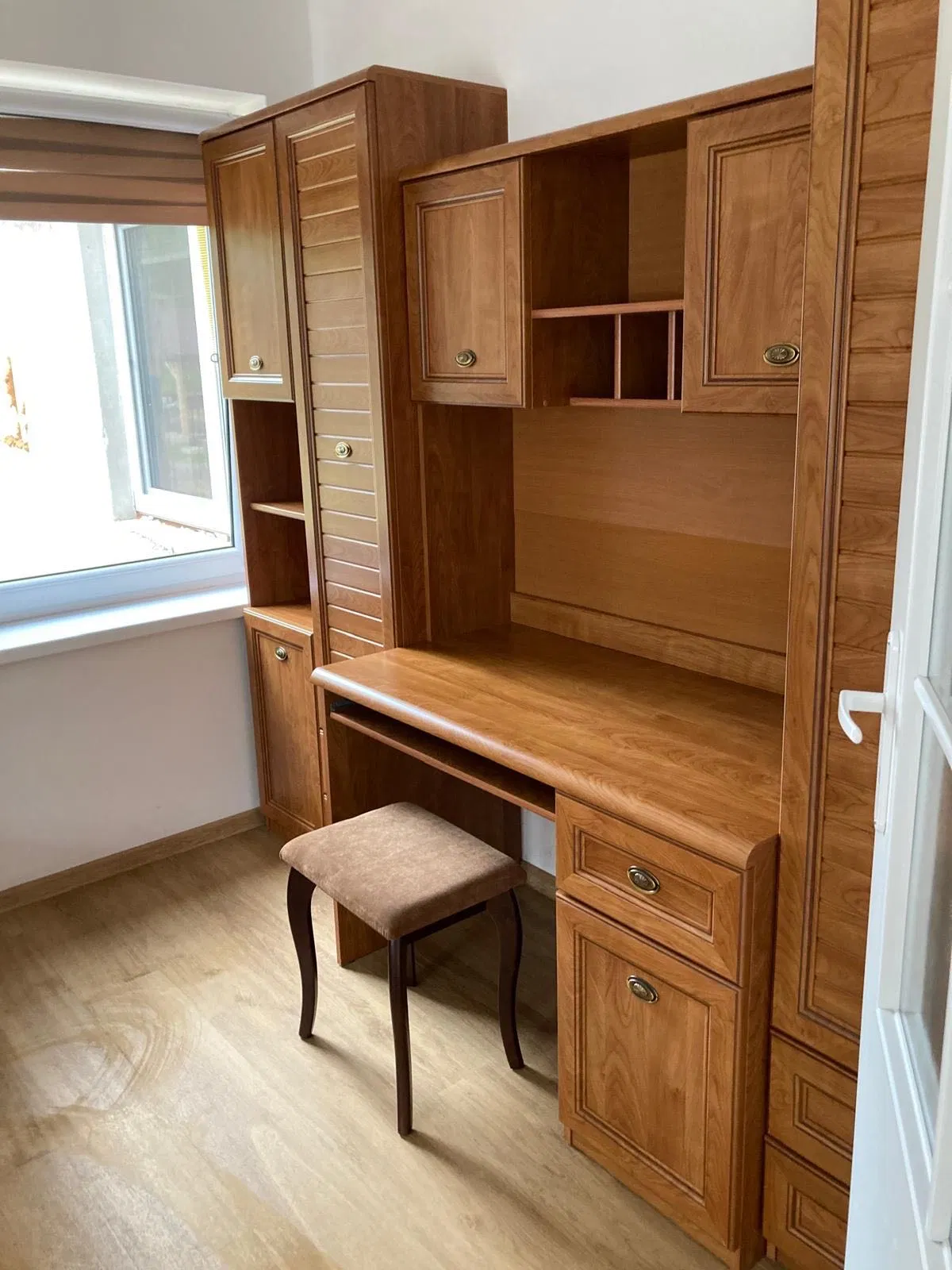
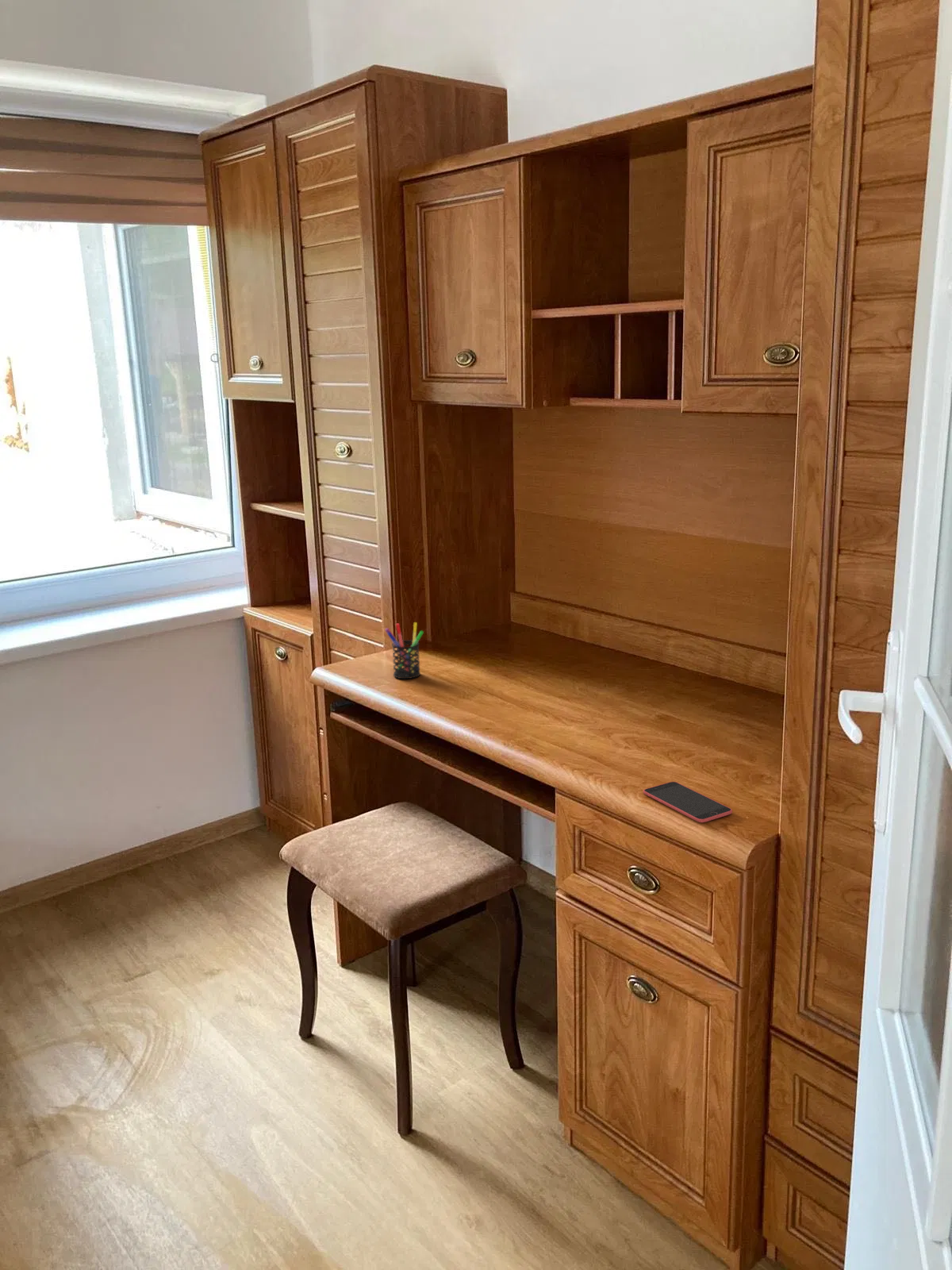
+ smartphone (686, 801)
+ pen holder (407, 648)
